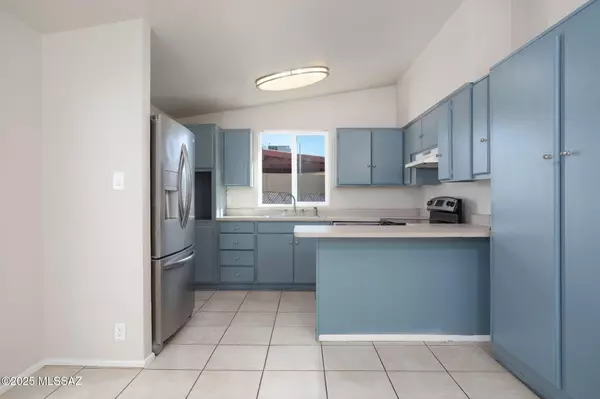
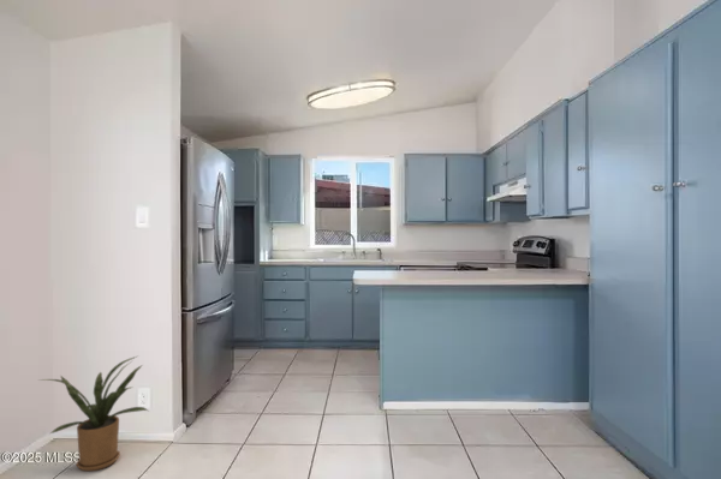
+ house plant (100, 408)
